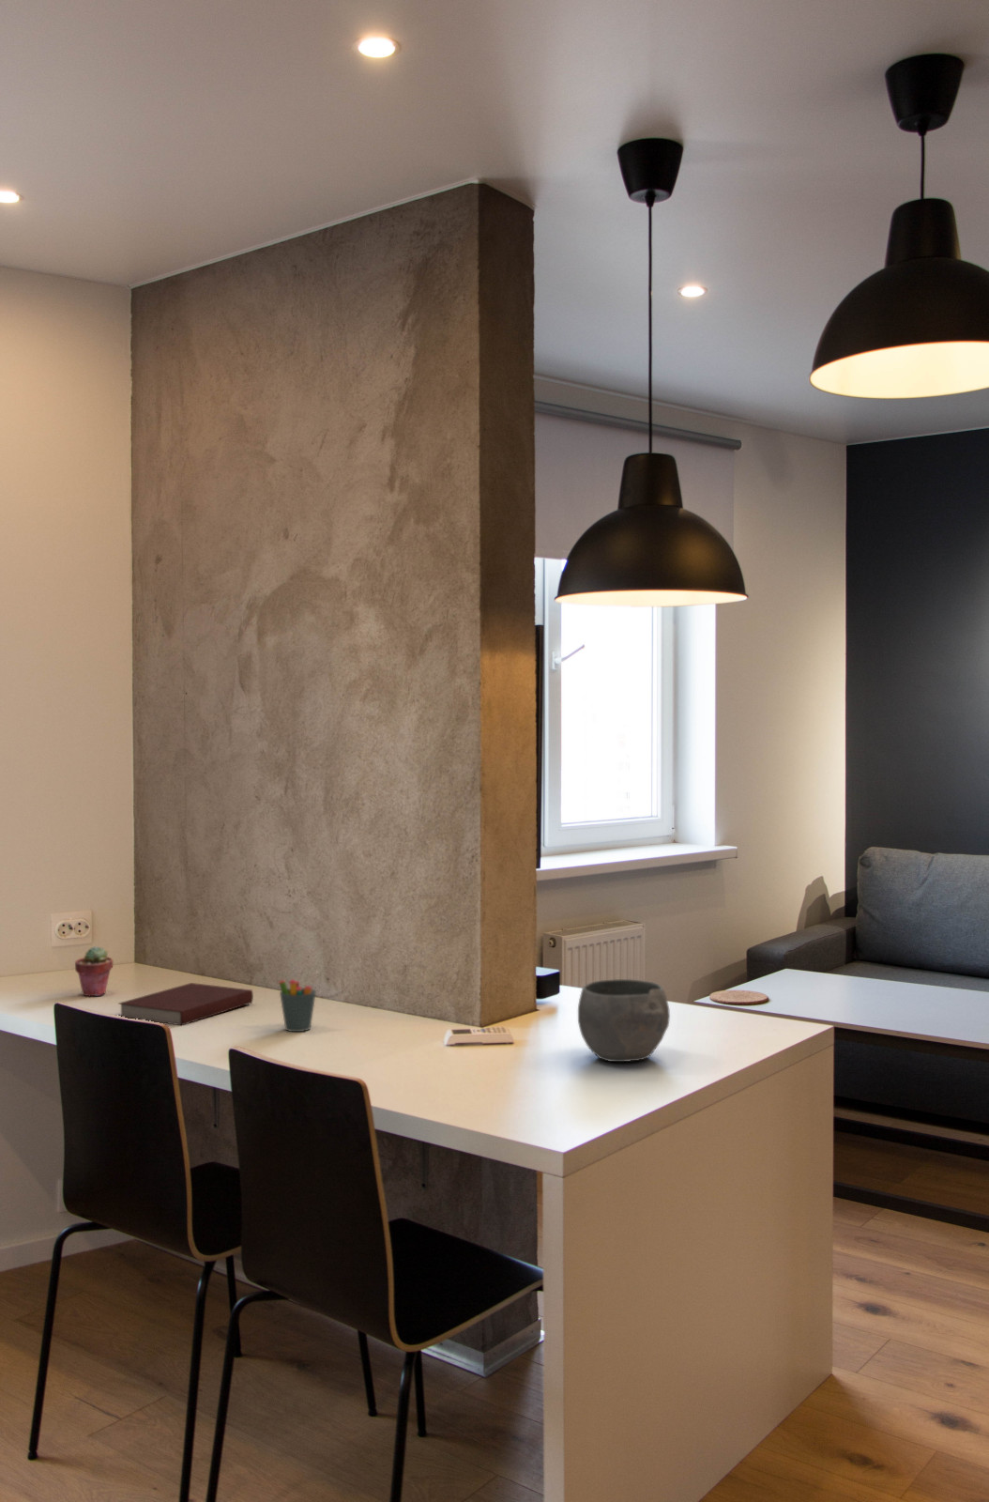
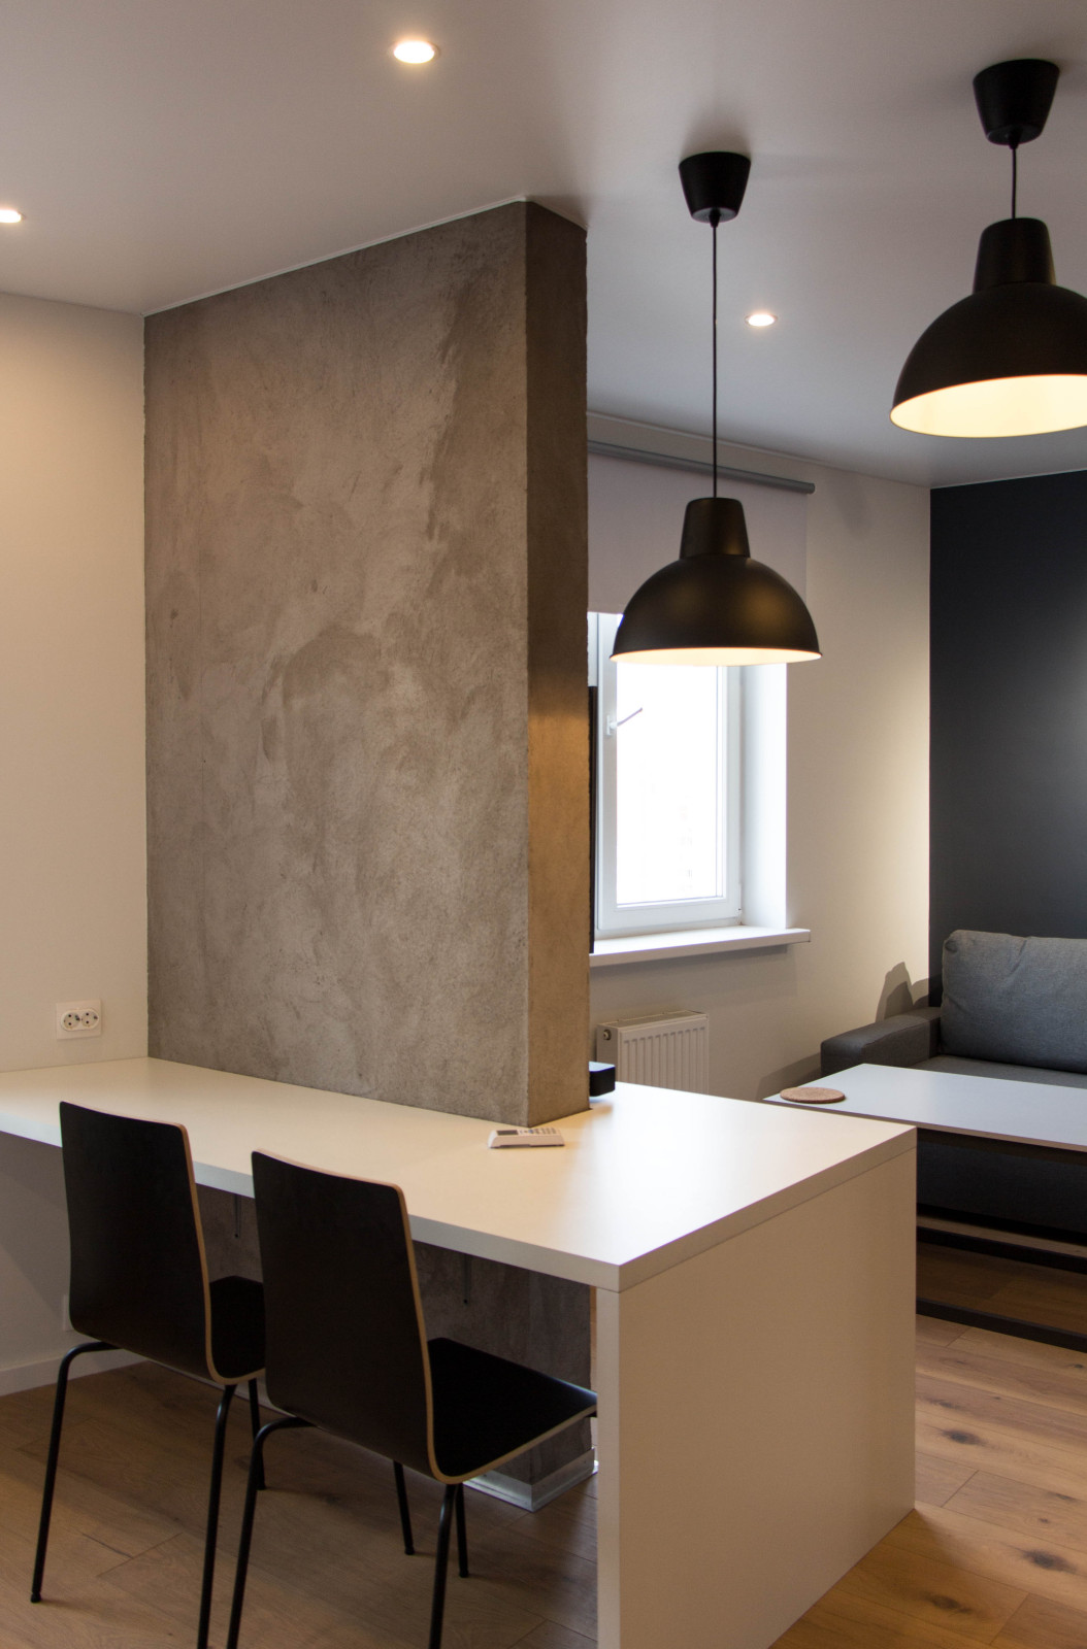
- notebook (187, 1003)
- bowl (623, 1020)
- pen holder (297, 999)
- potted succulent (94, 970)
